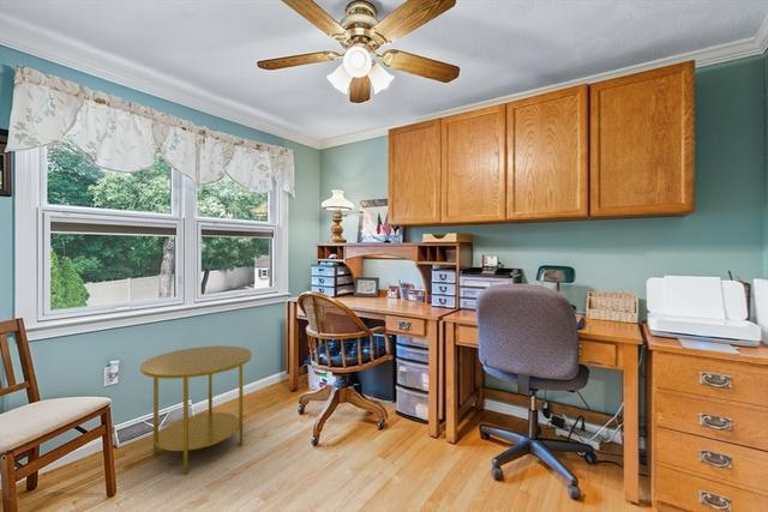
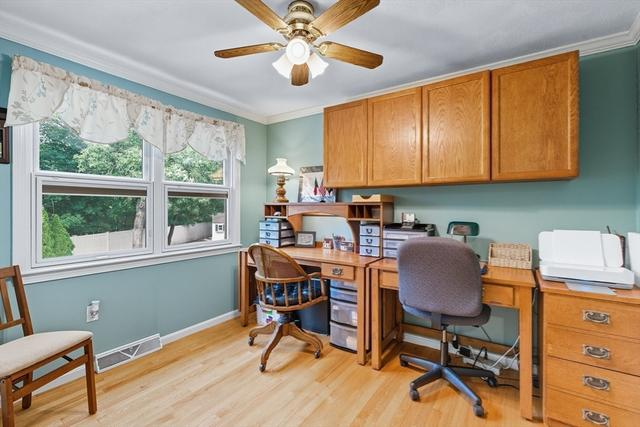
- side table (209, 403)
